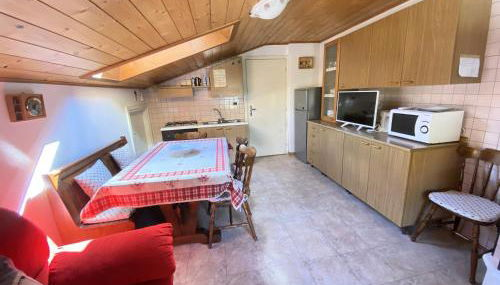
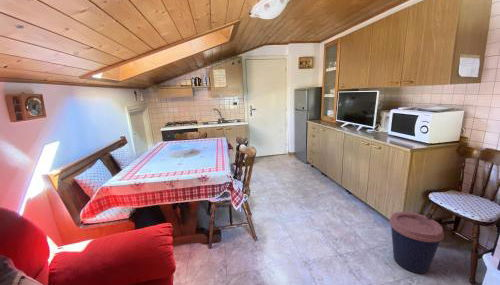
+ coffee cup (413, 242)
